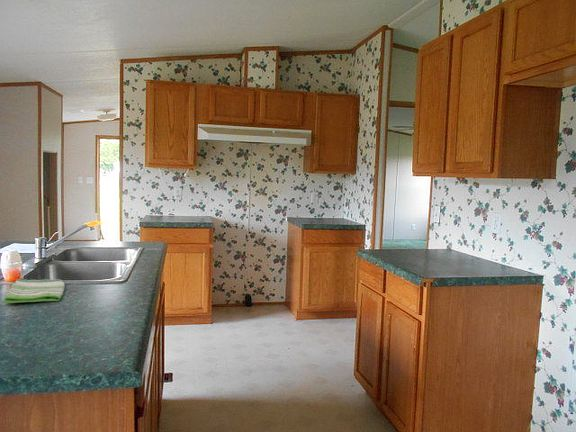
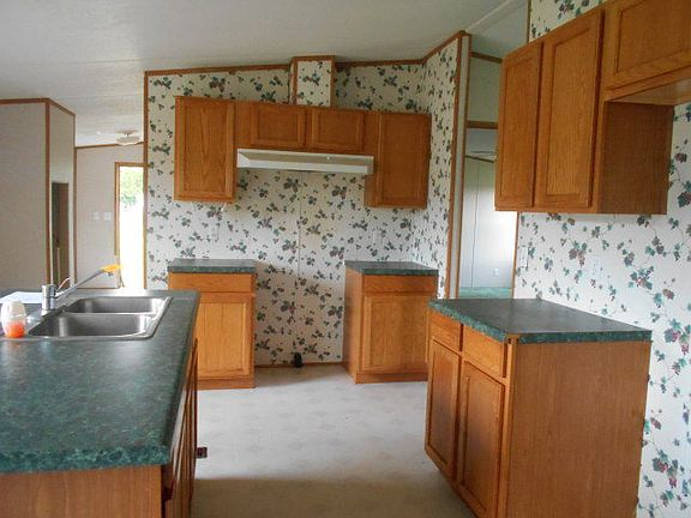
- dish towel (36, 289)
